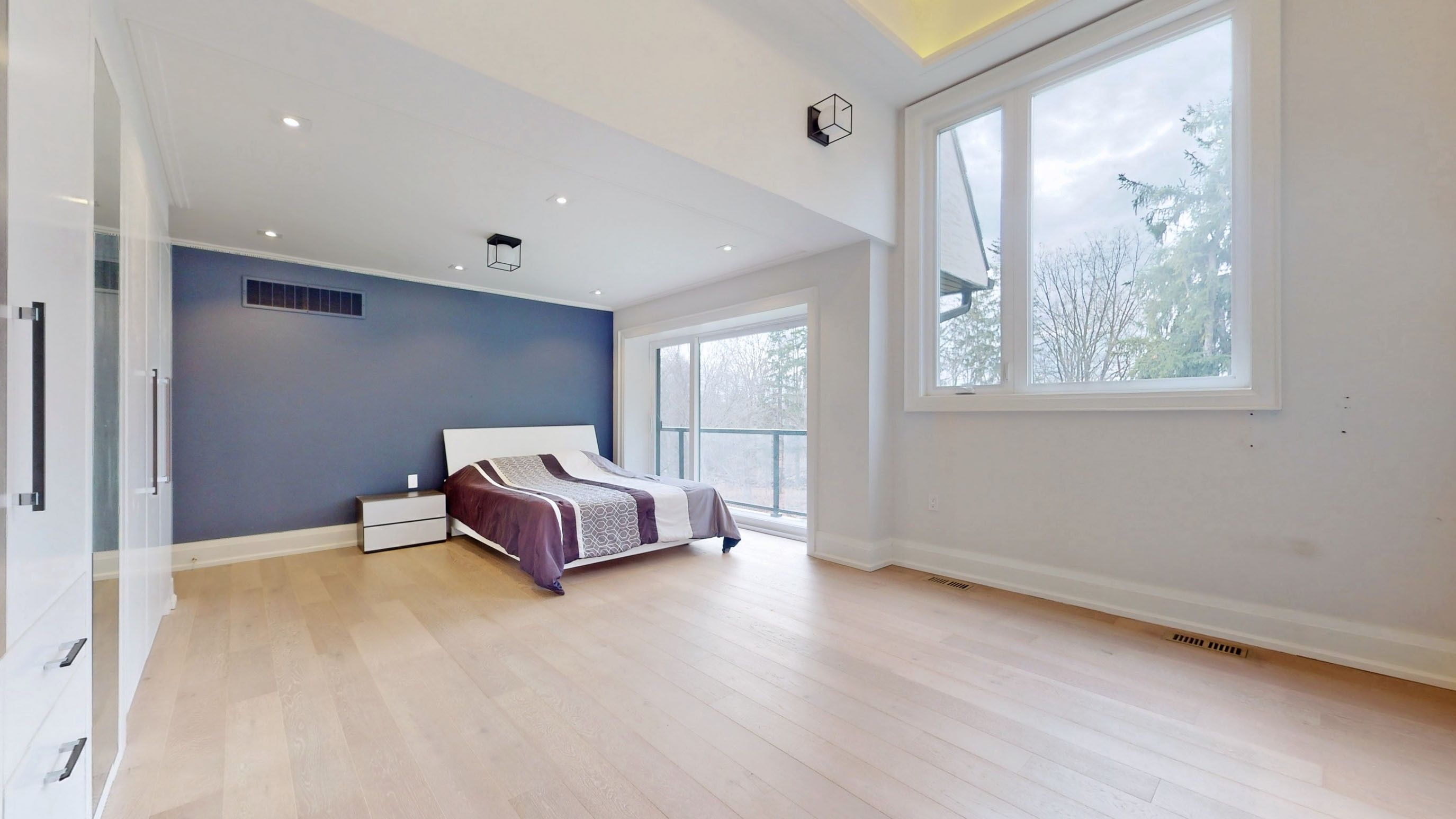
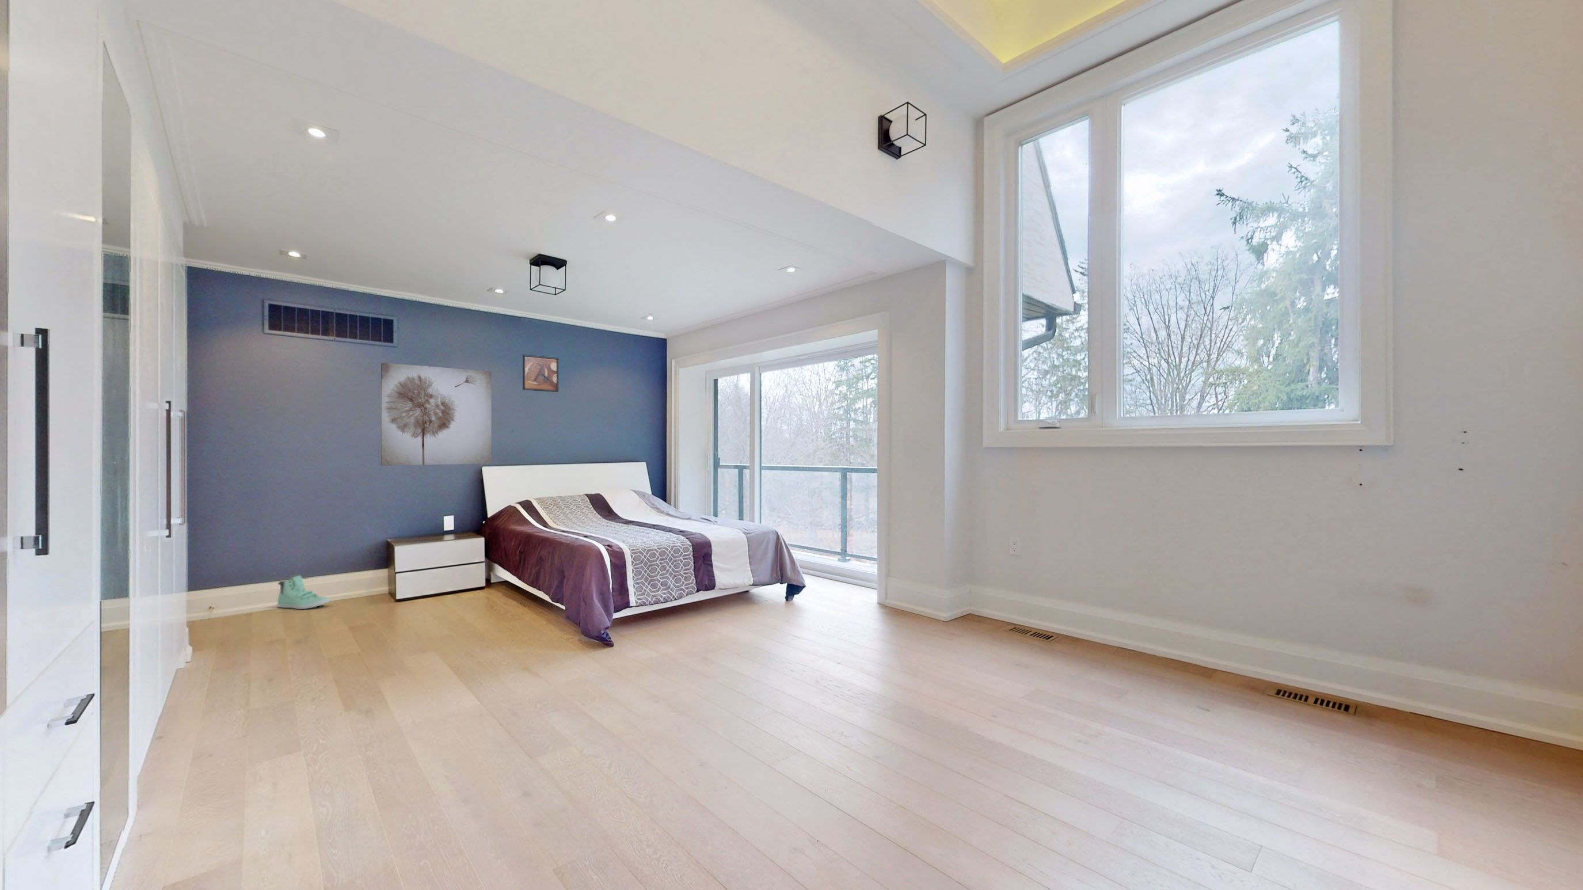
+ wall art (438, 415)
+ sneaker (303, 591)
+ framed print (540, 374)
